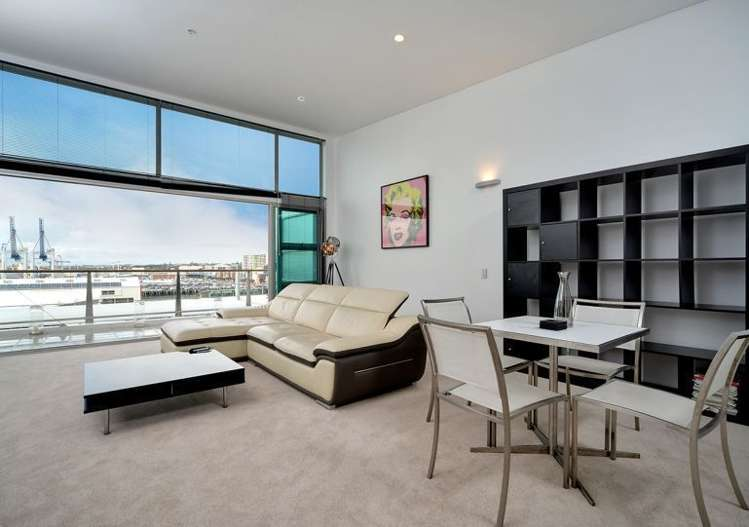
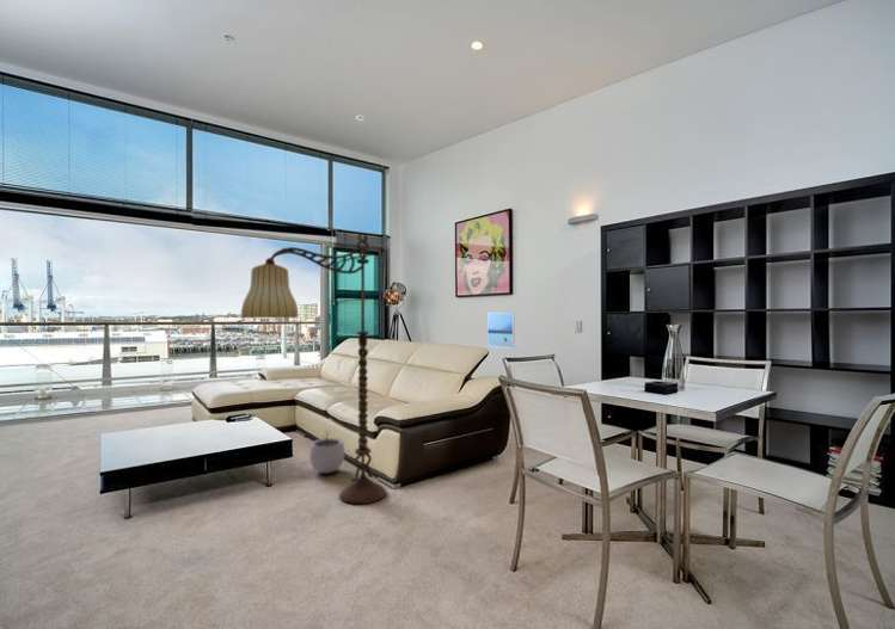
+ floor lamp (358, 369)
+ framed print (501, 329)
+ plant pot (326, 450)
